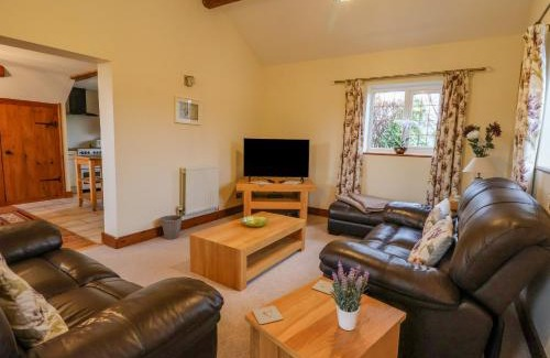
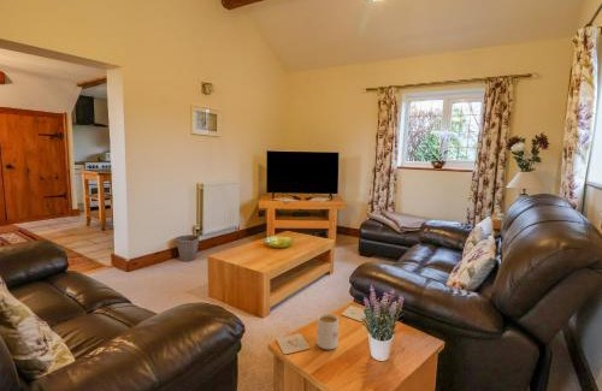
+ mug (326, 328)
